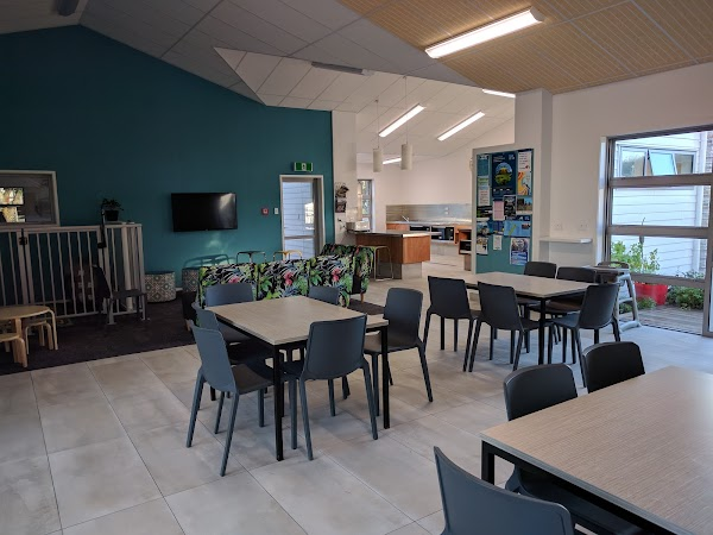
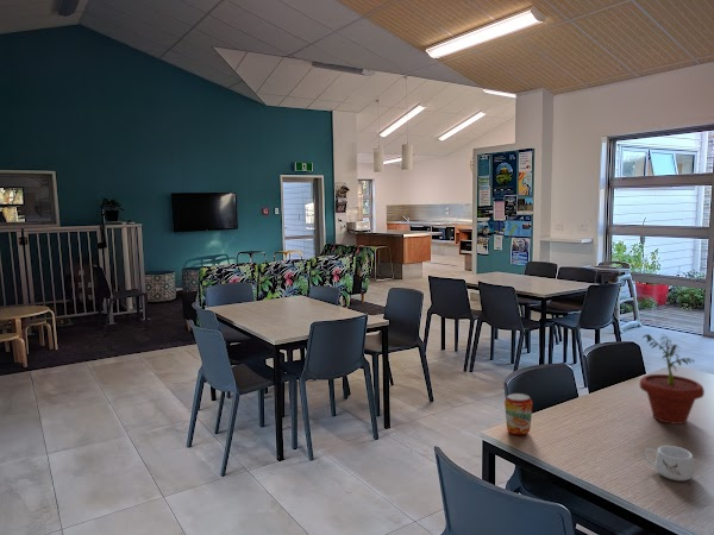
+ mug (668, 461)
+ potted plant (670, 374)
+ beverage can (518, 414)
